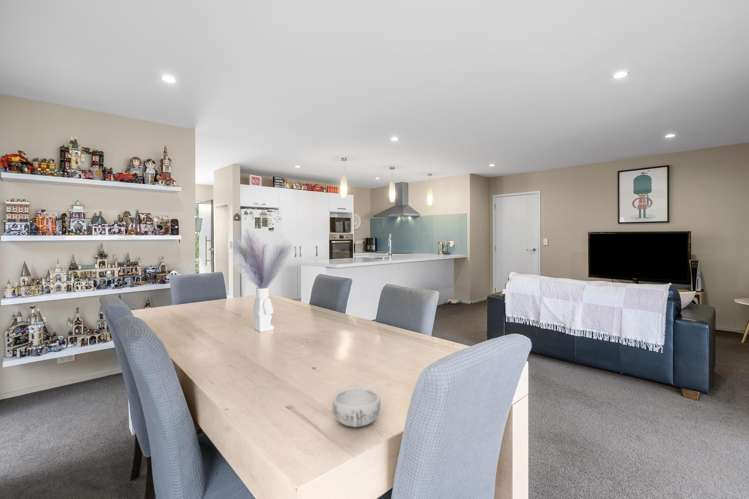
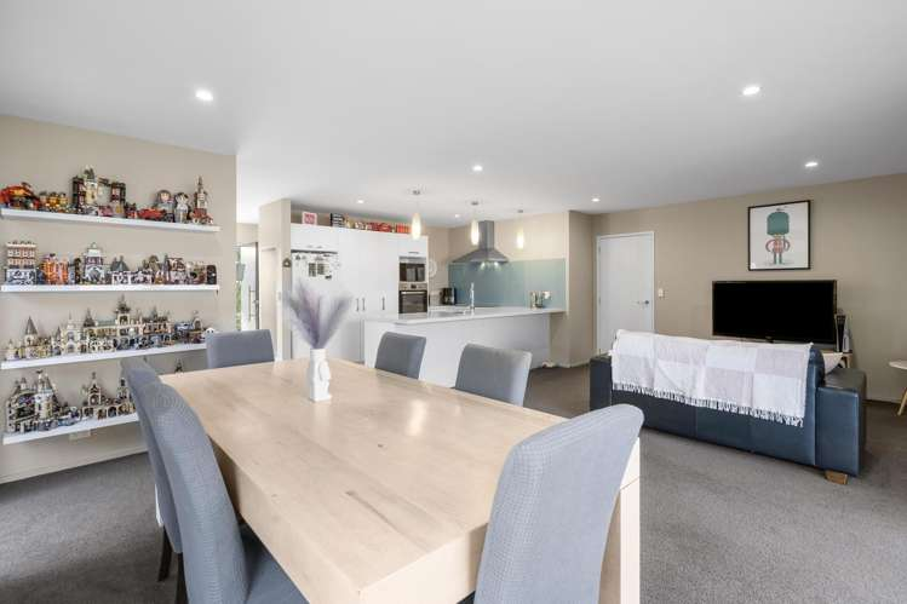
- decorative bowl (356, 410)
